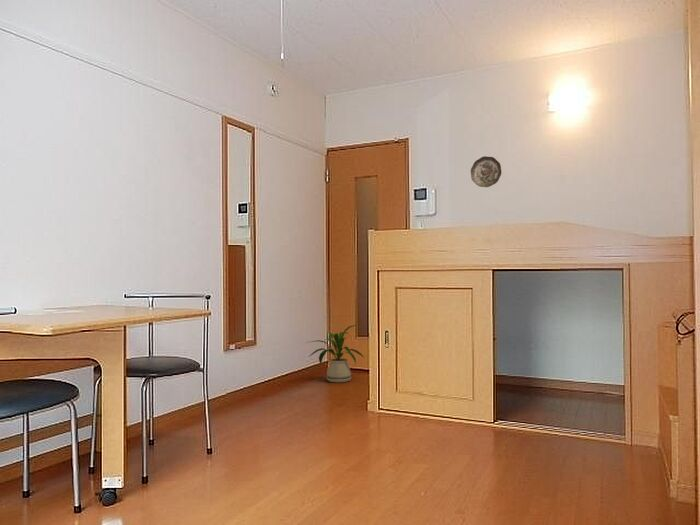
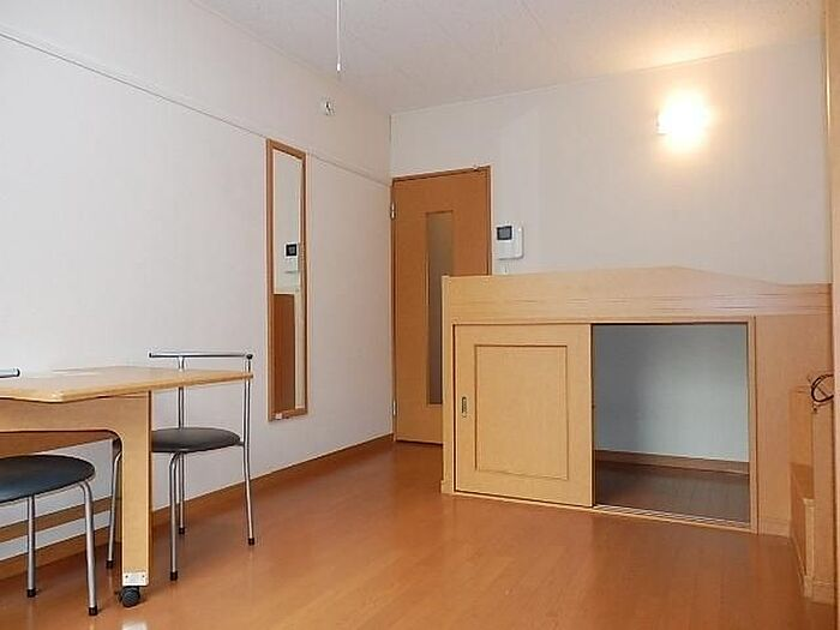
- house plant (334, 352)
- decorative plate (486, 171)
